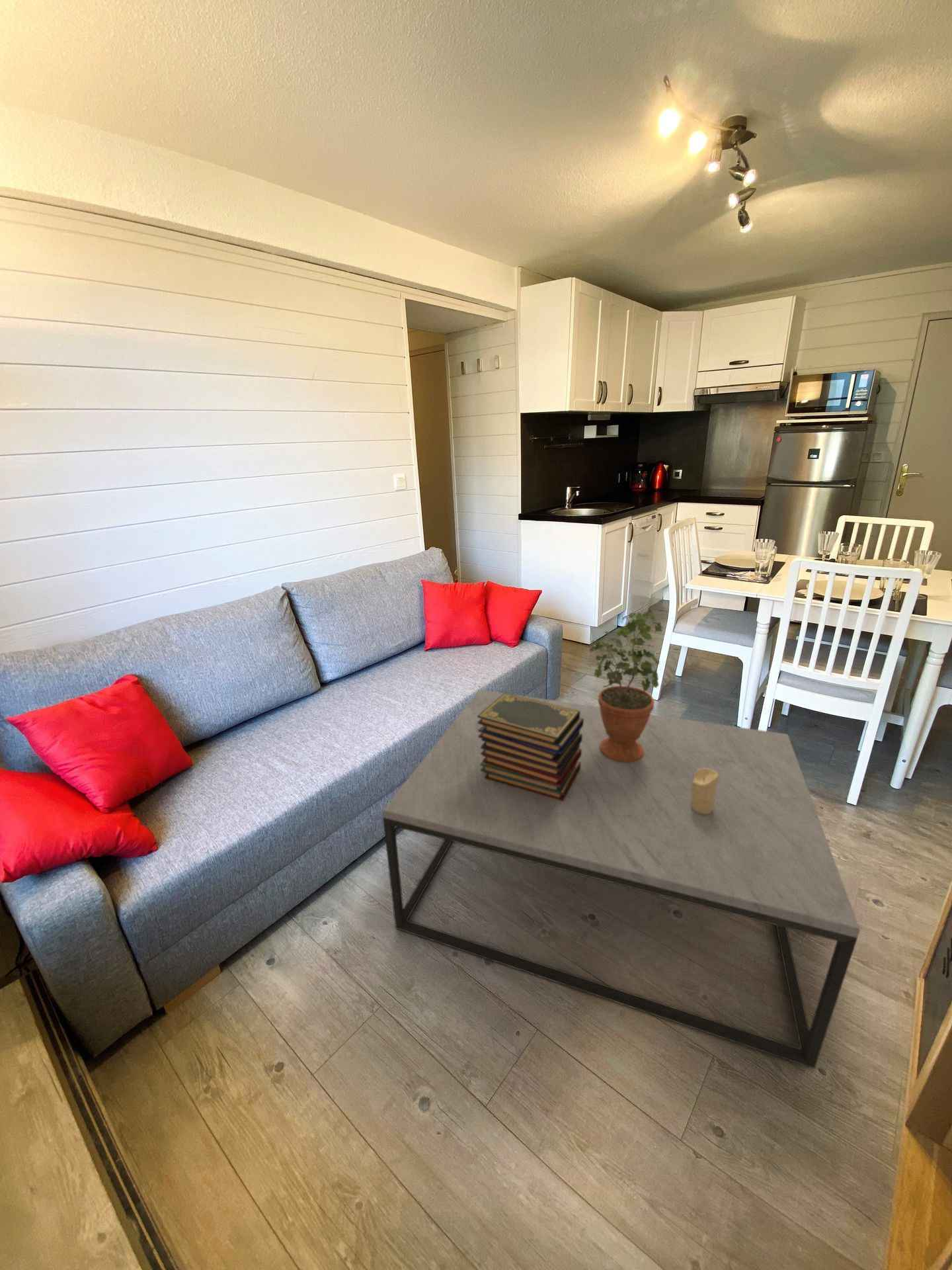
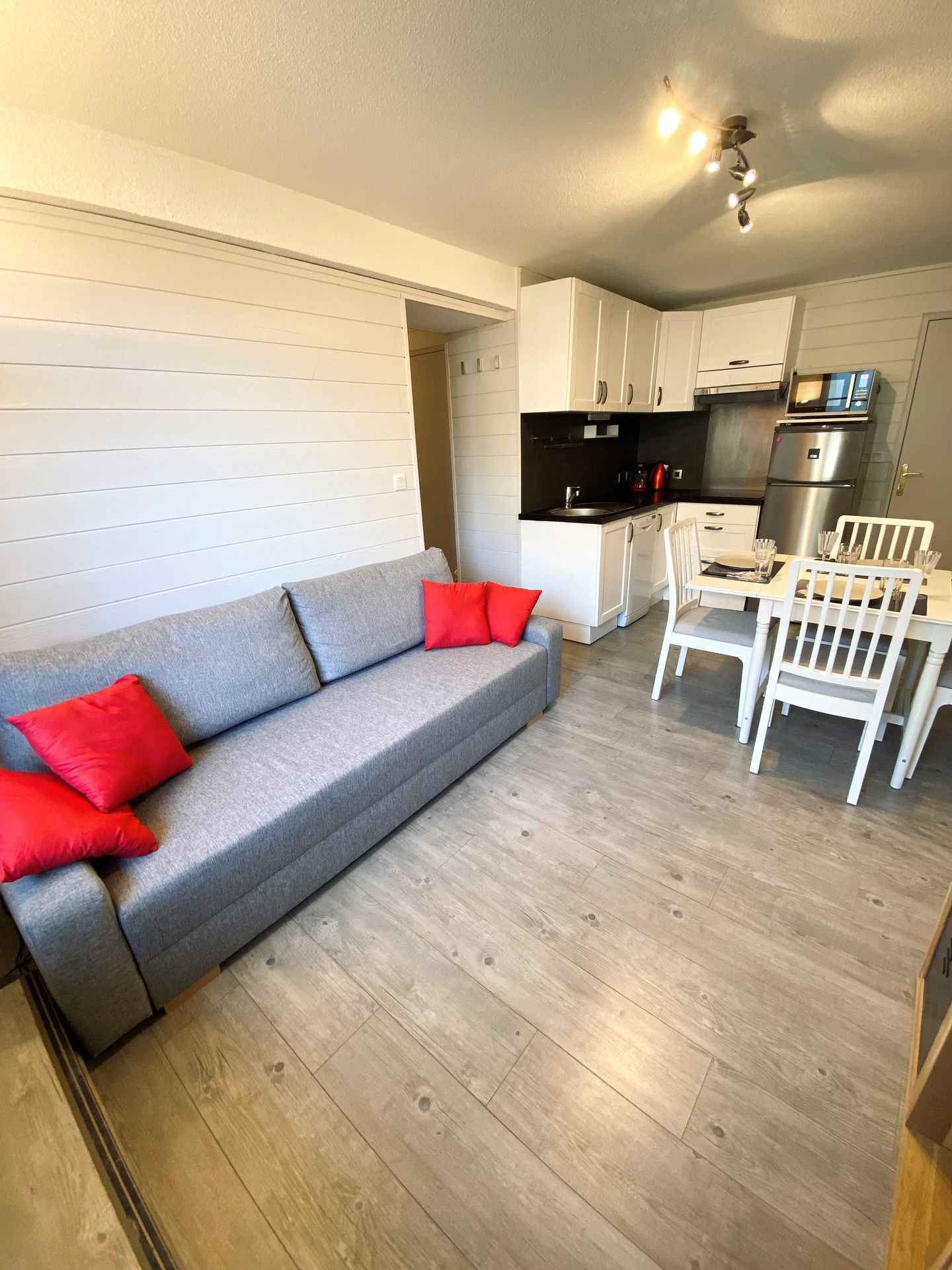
- coffee table (600, 826)
- candle (703, 789)
- book stack (530, 743)
- potted plant (622, 679)
